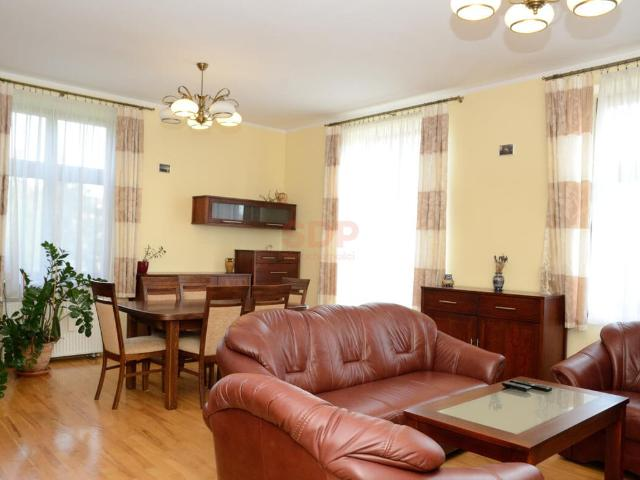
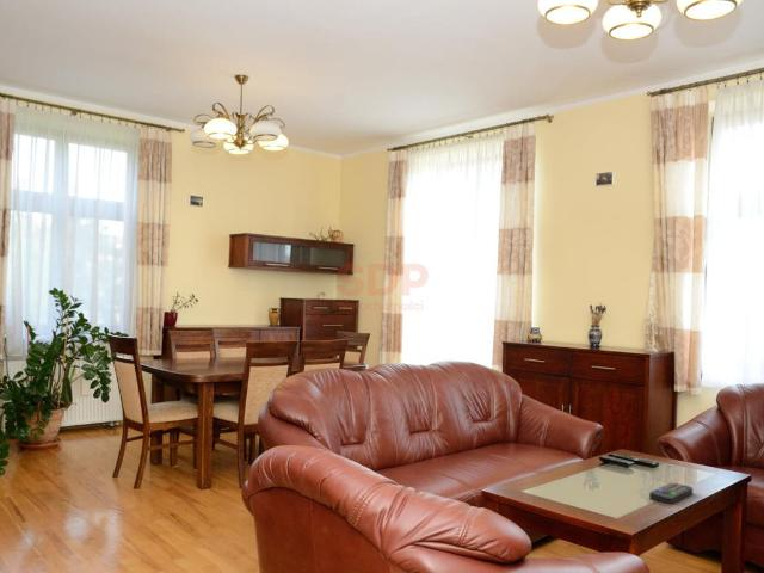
+ remote control (671, 492)
